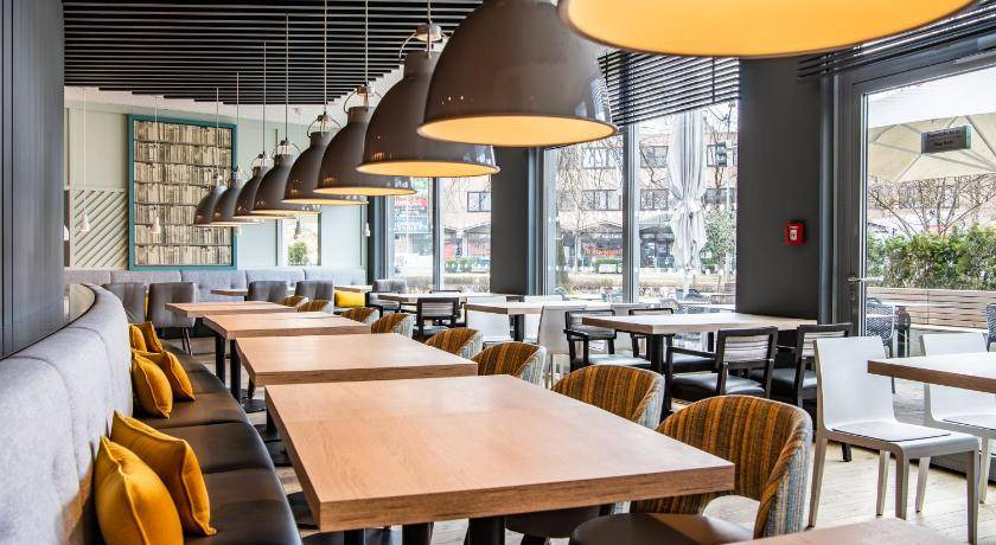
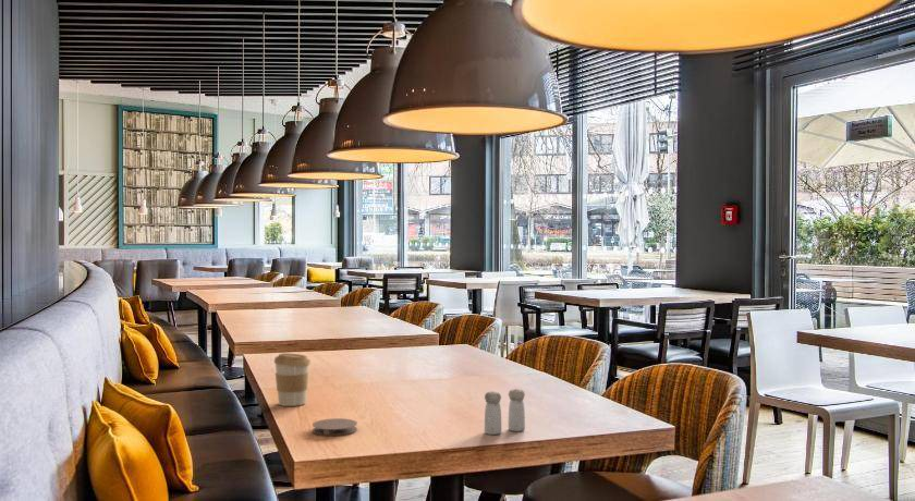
+ coaster (334, 426)
+ coffee cup (292, 378)
+ salt and pepper shaker (509, 411)
